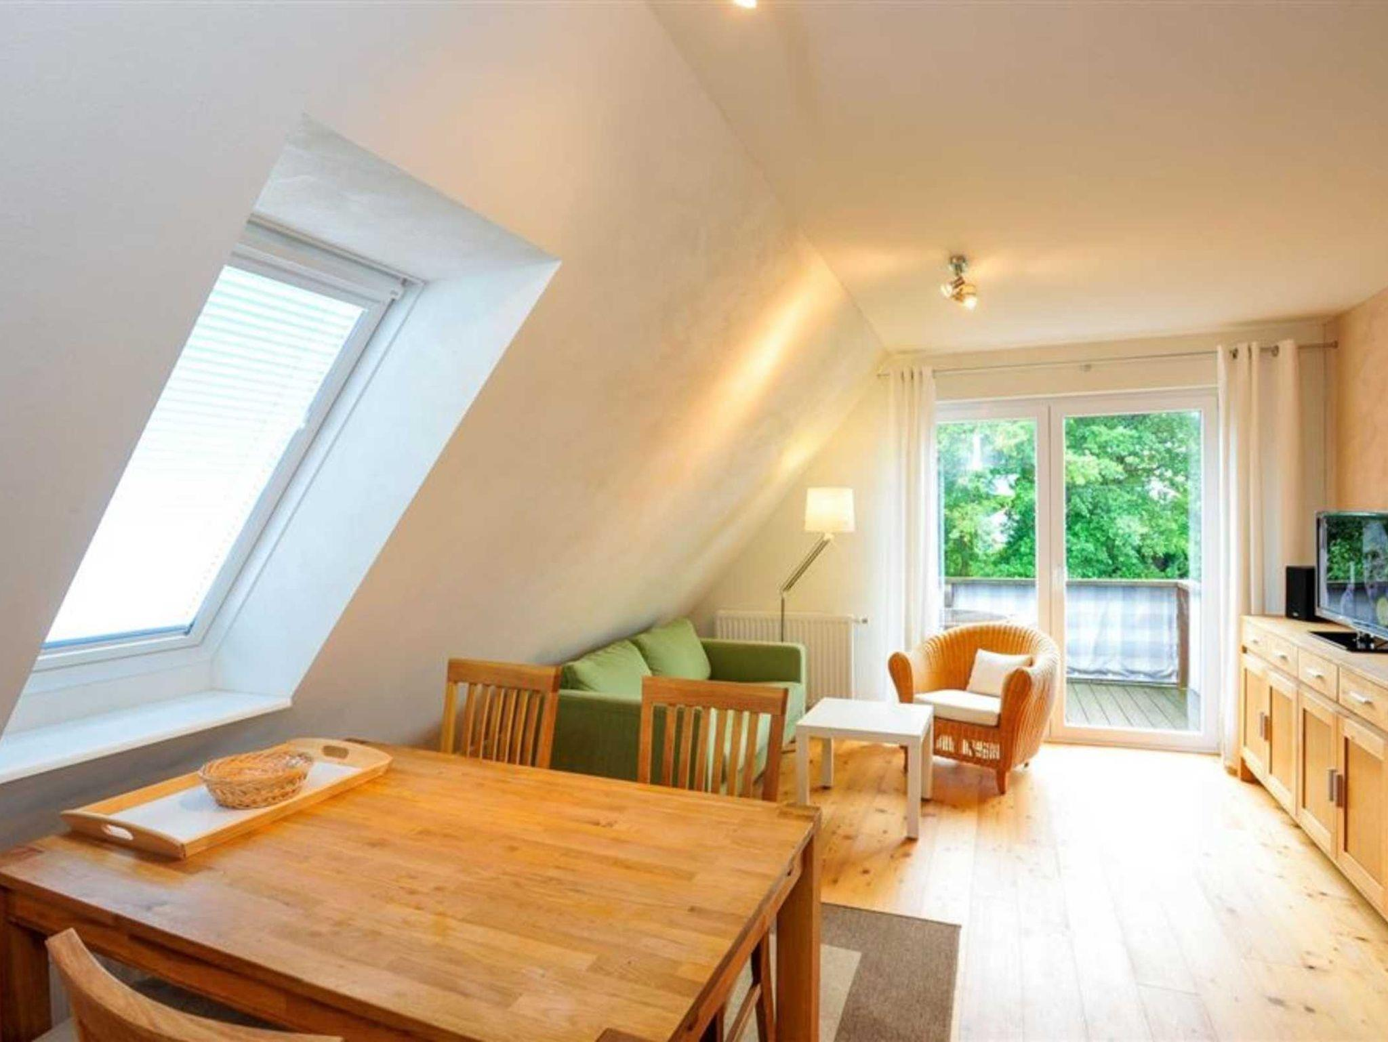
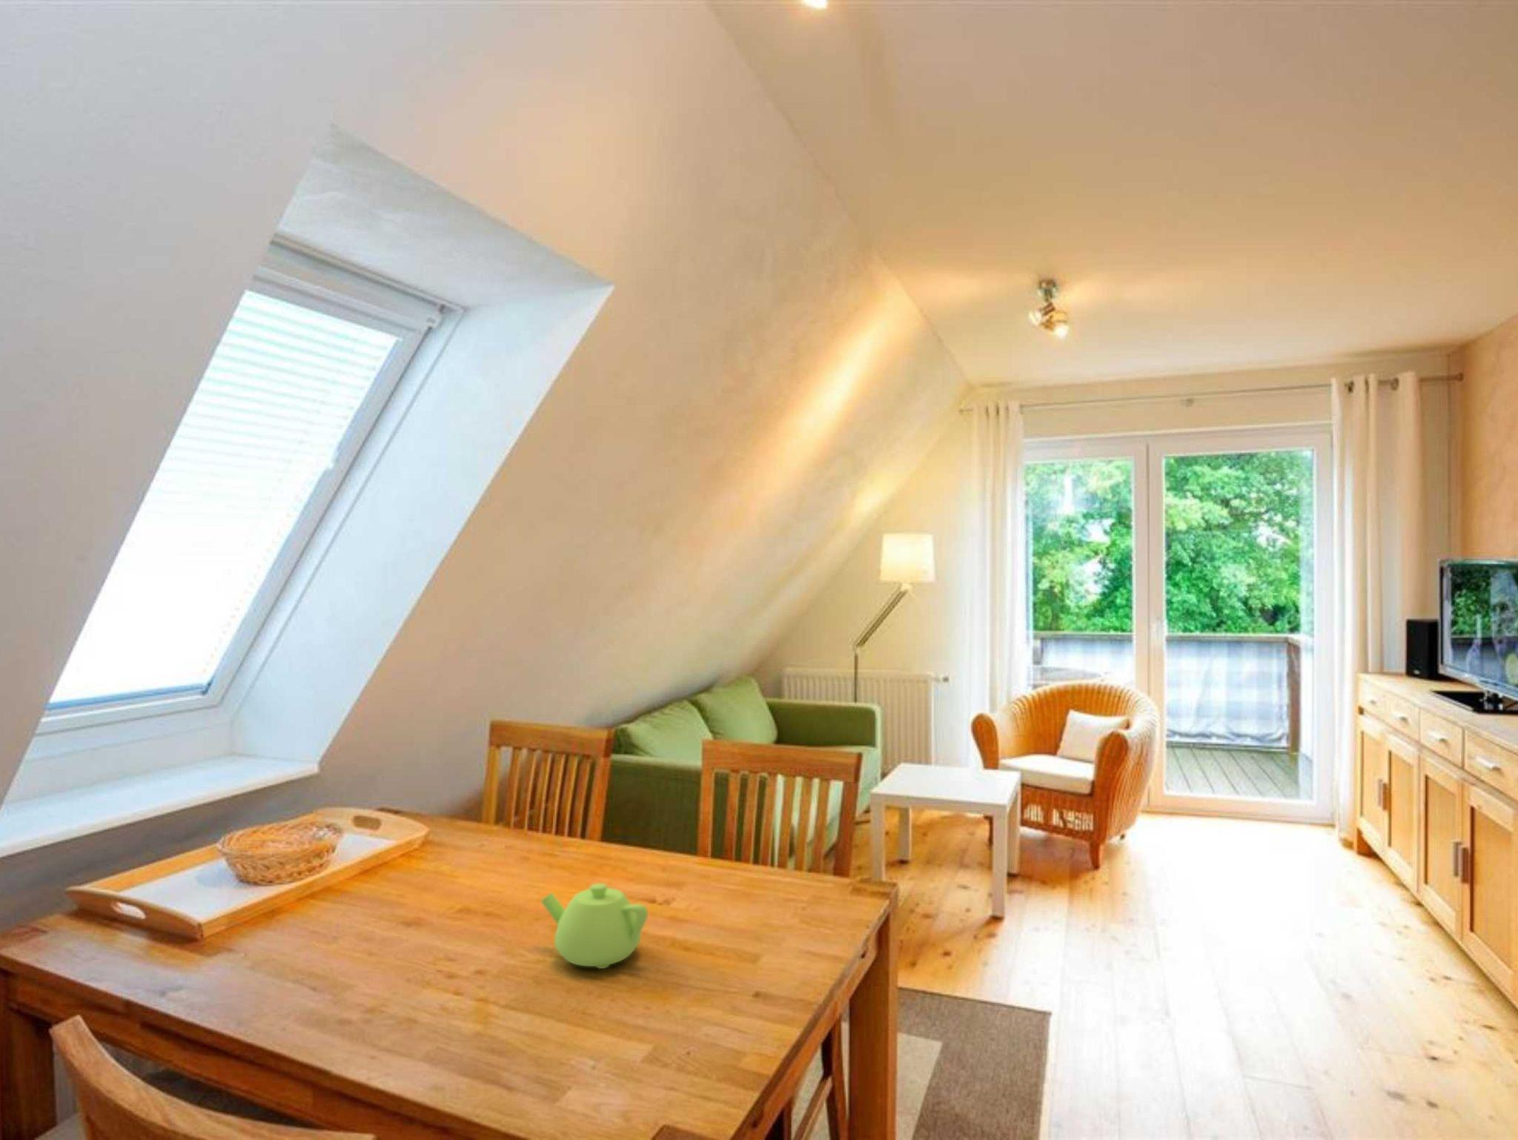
+ teapot (593, 920)
